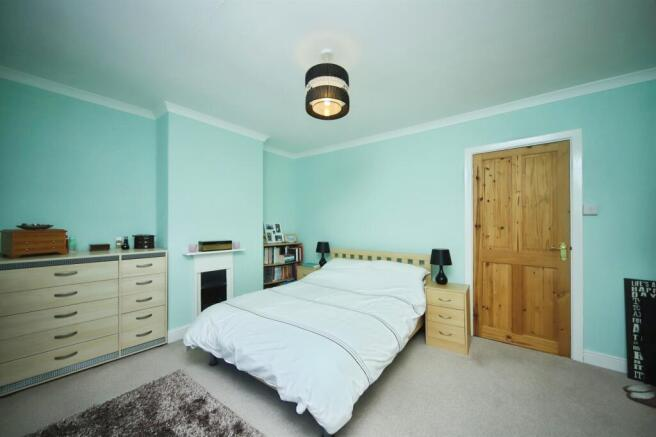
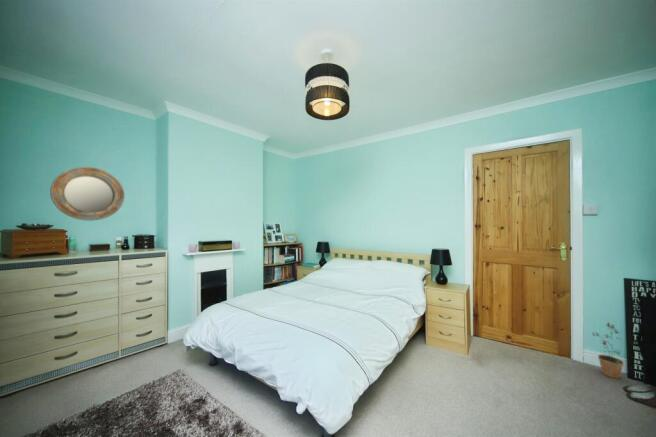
+ potted plant (608, 350)
+ home mirror (90, 193)
